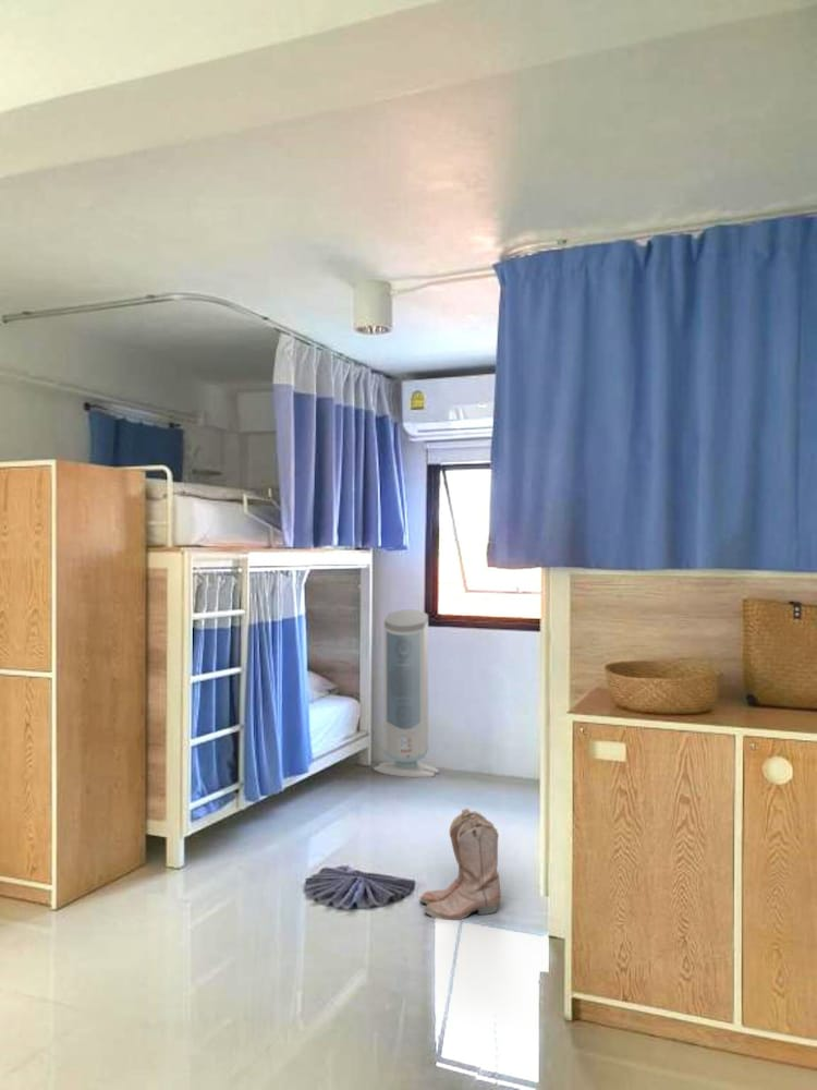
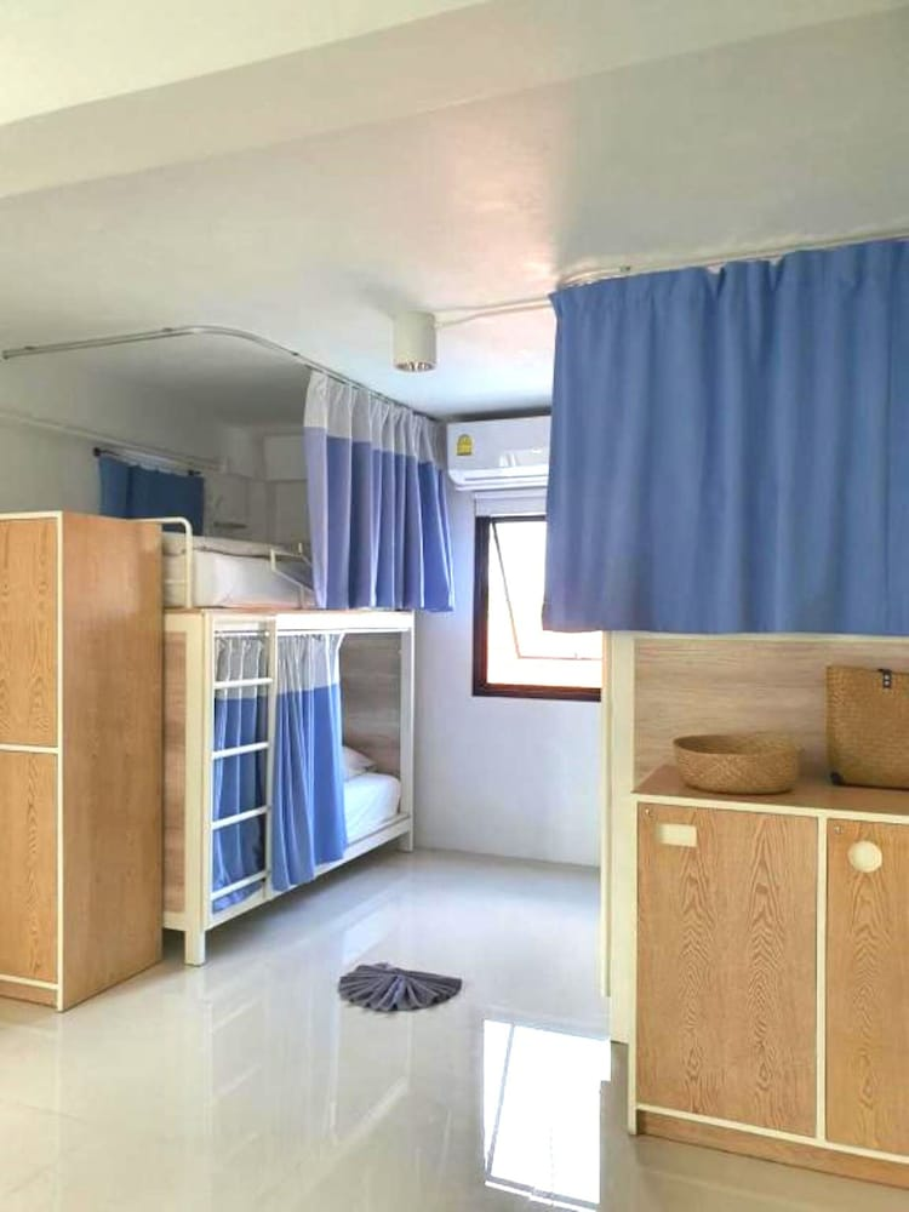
- air purifier (406, 690)
- boots (459, 860)
